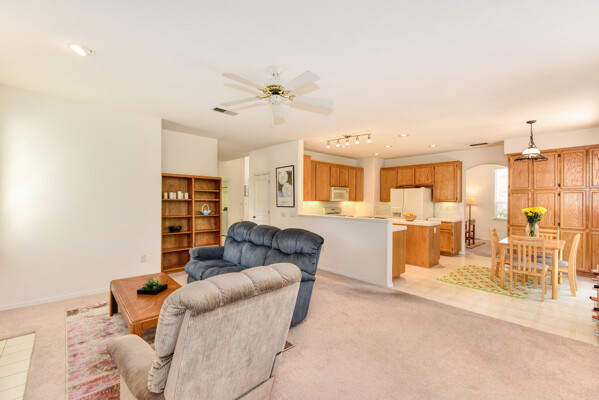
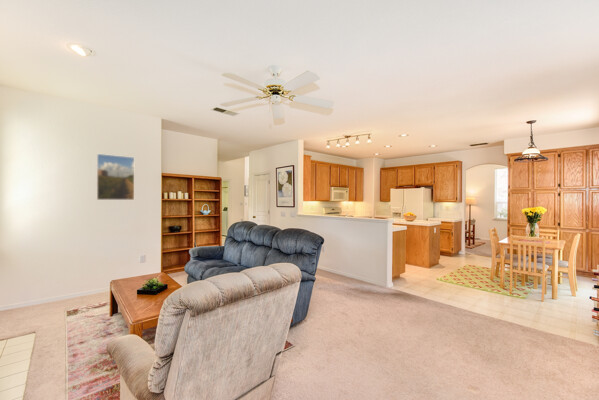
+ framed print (116, 177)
